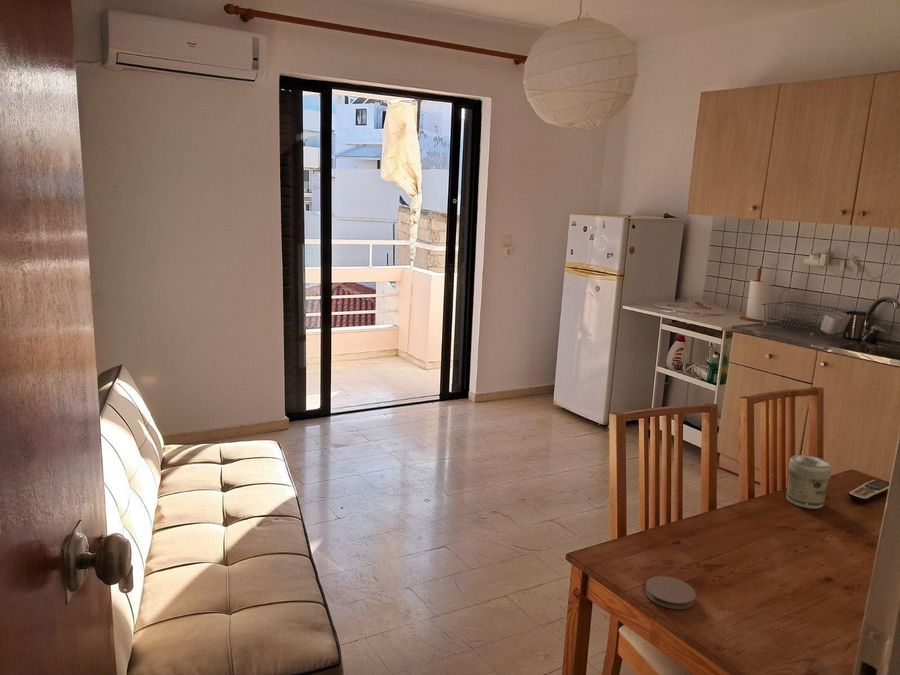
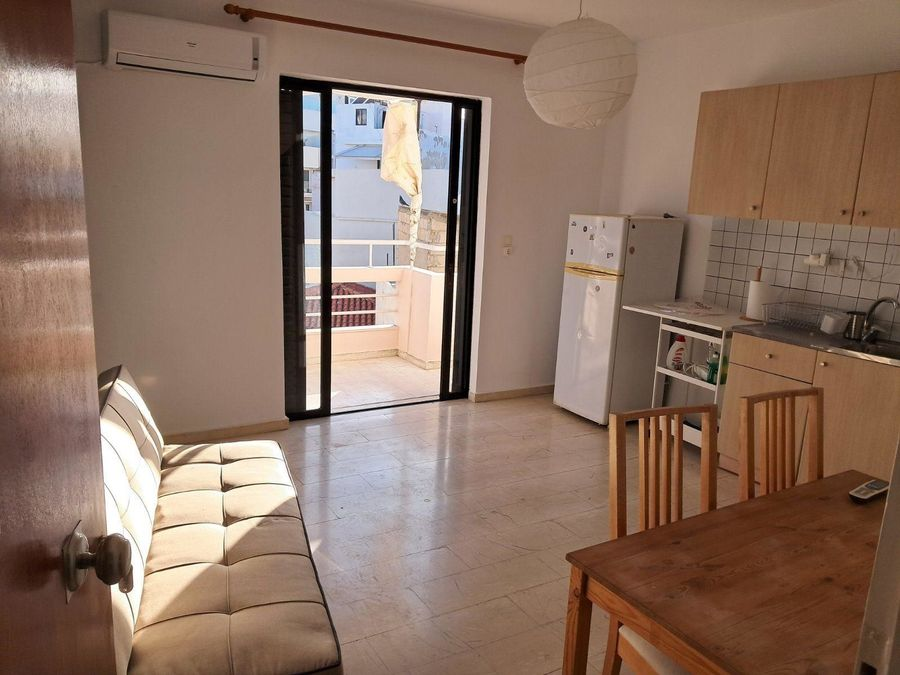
- coaster (670, 592)
- jar (807, 481)
